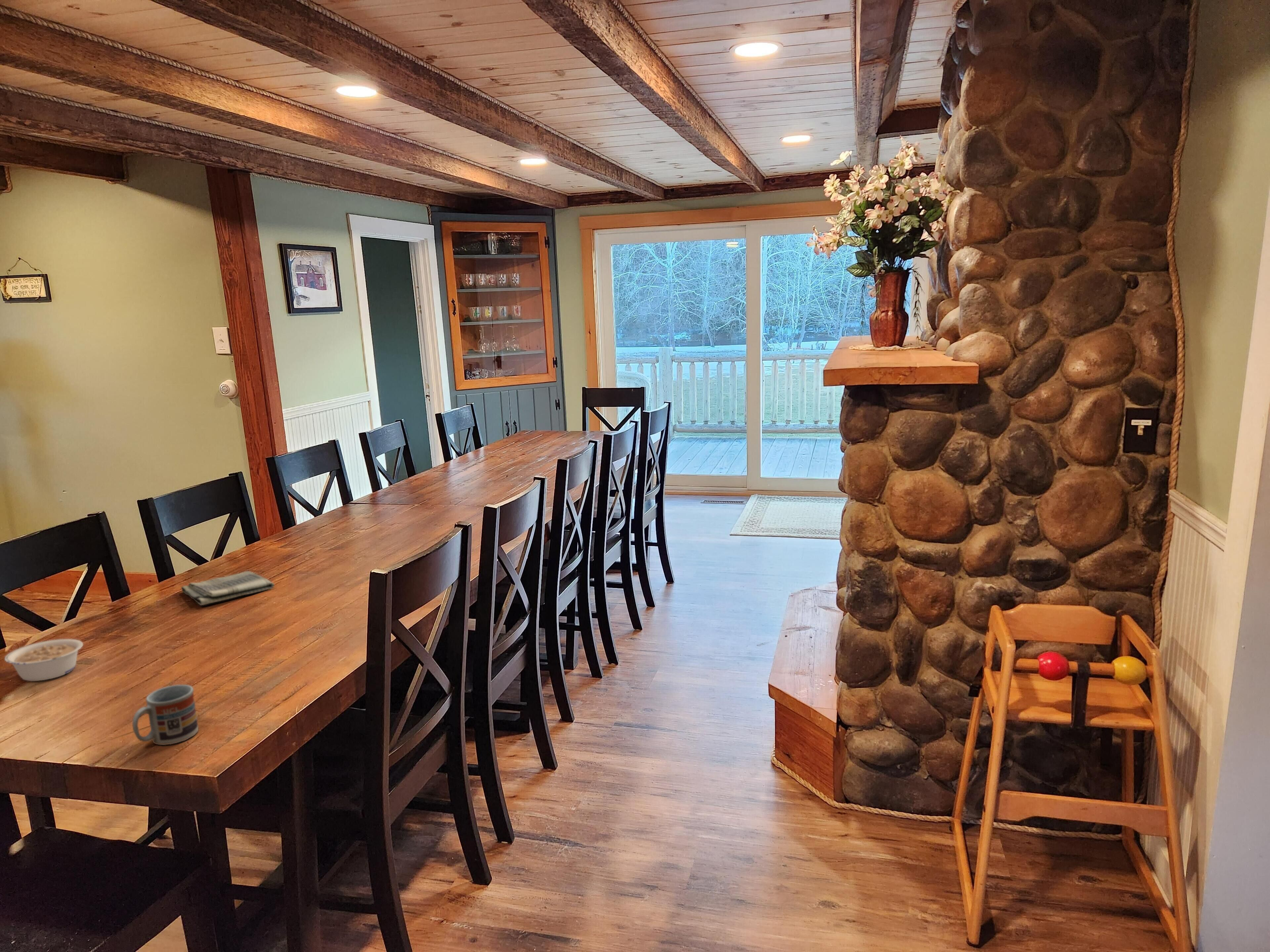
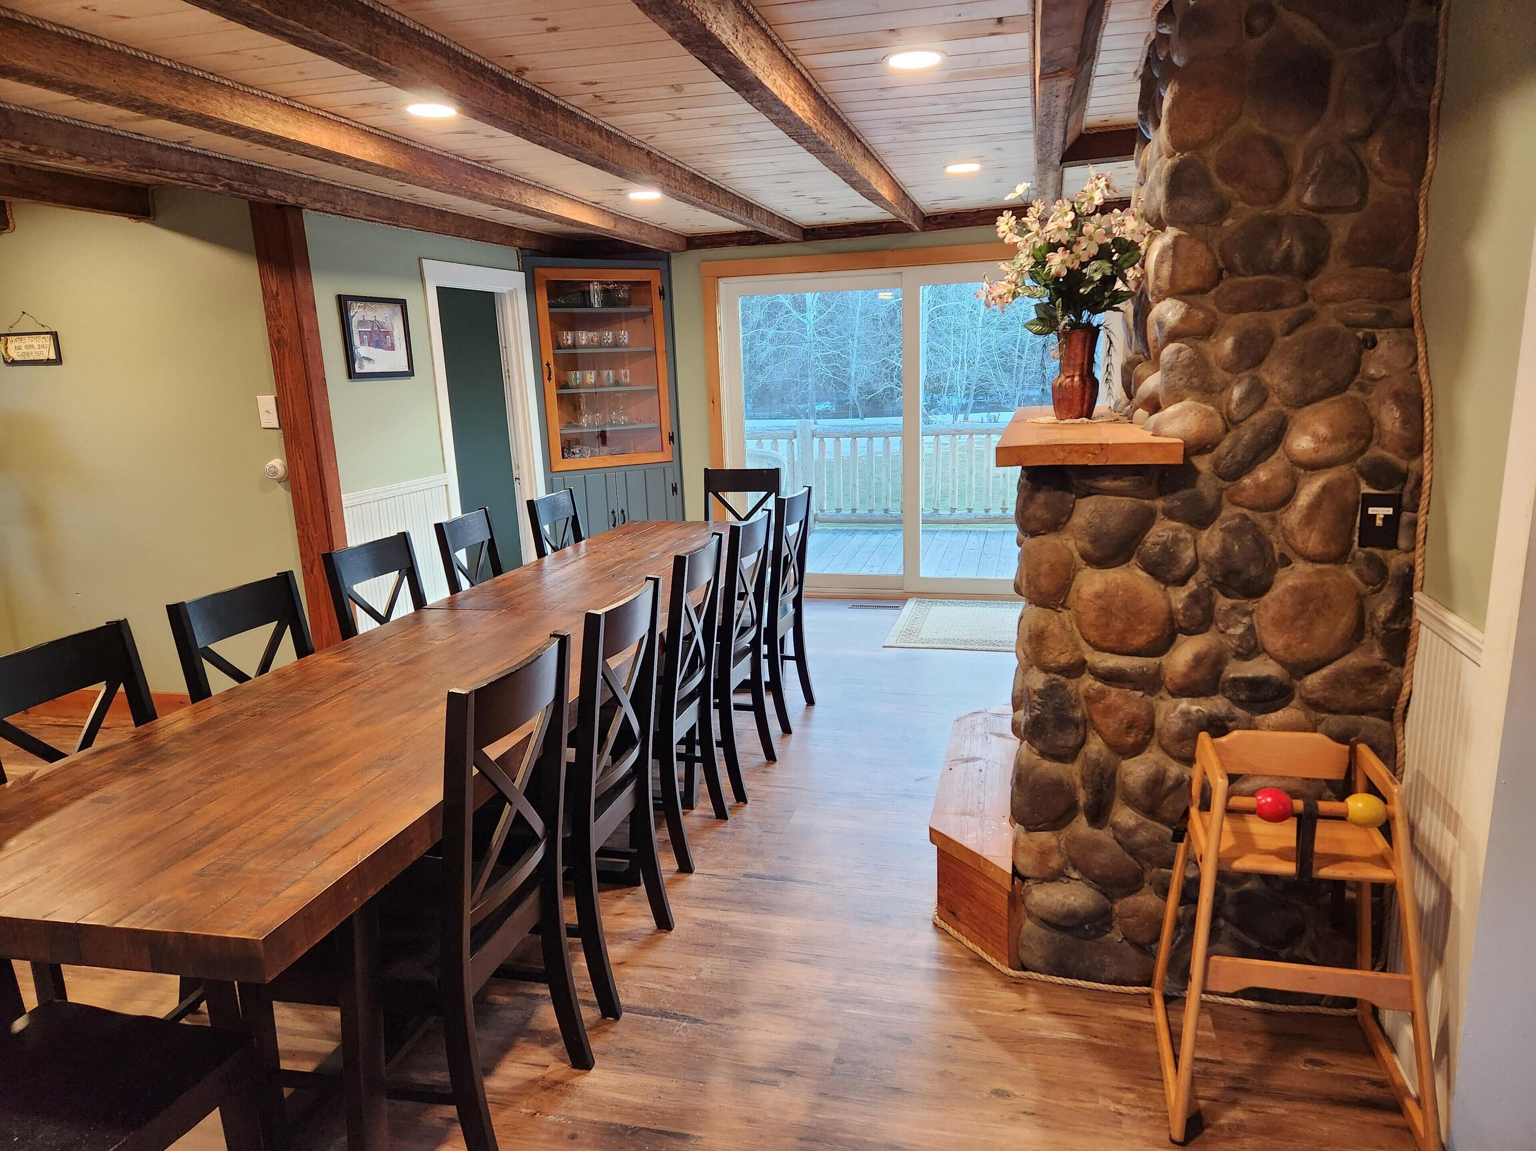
- legume (49, 659)
- dish towel (226, 585)
- cup (165, 717)
